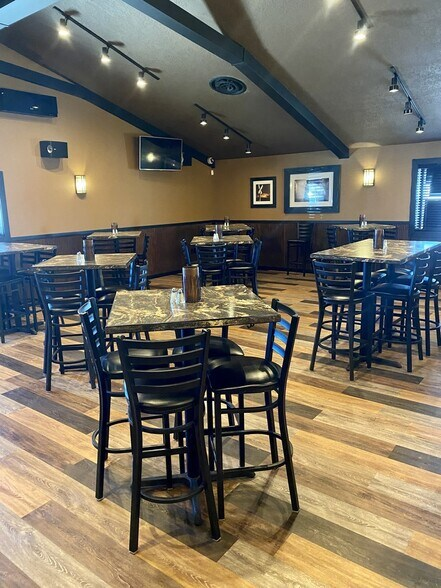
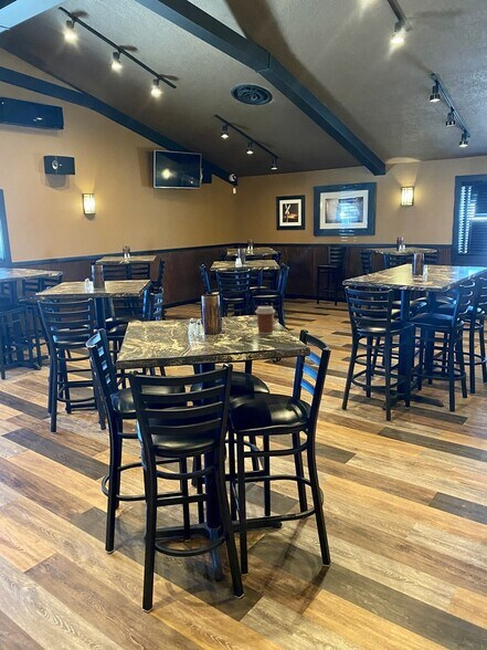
+ coffee cup (265, 319)
